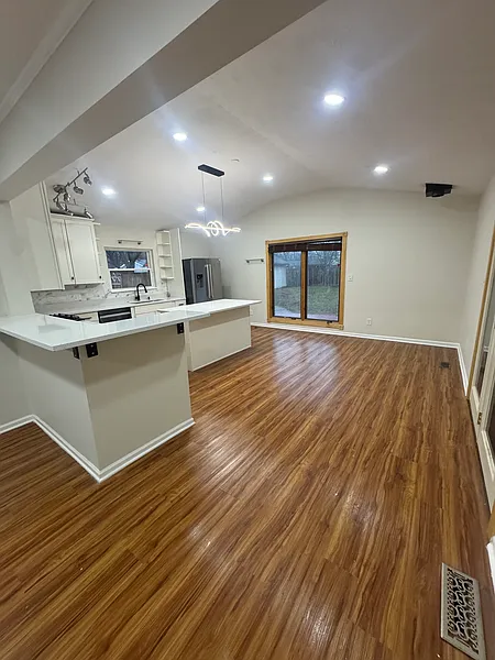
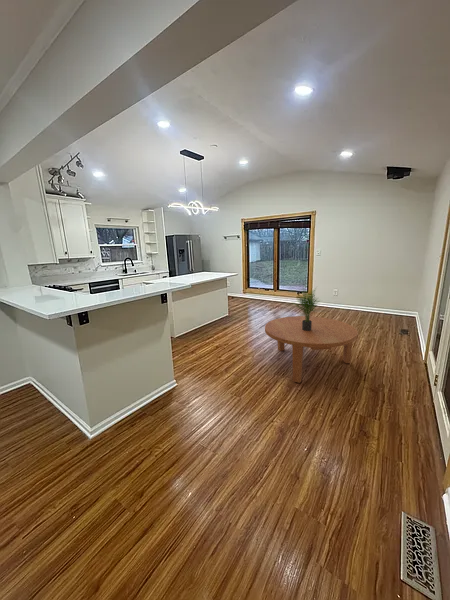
+ coffee table (308, 345)
+ potted plant (305, 308)
